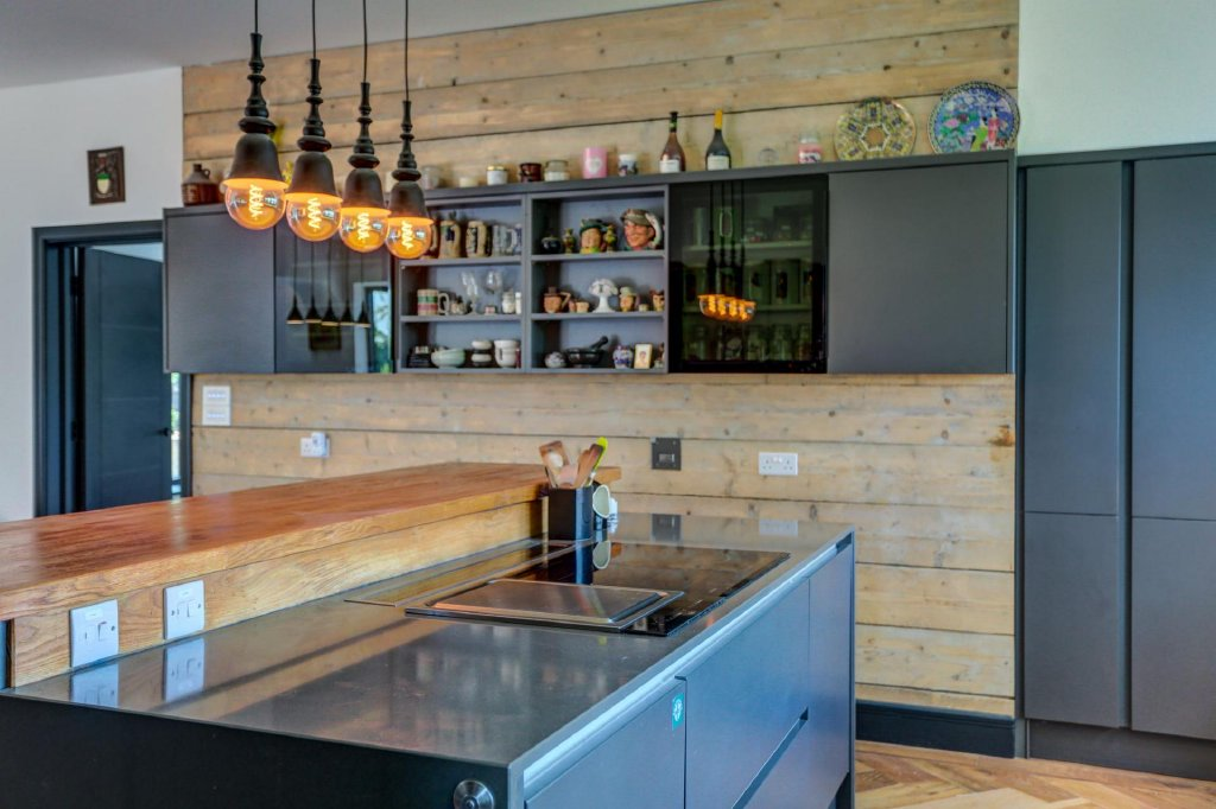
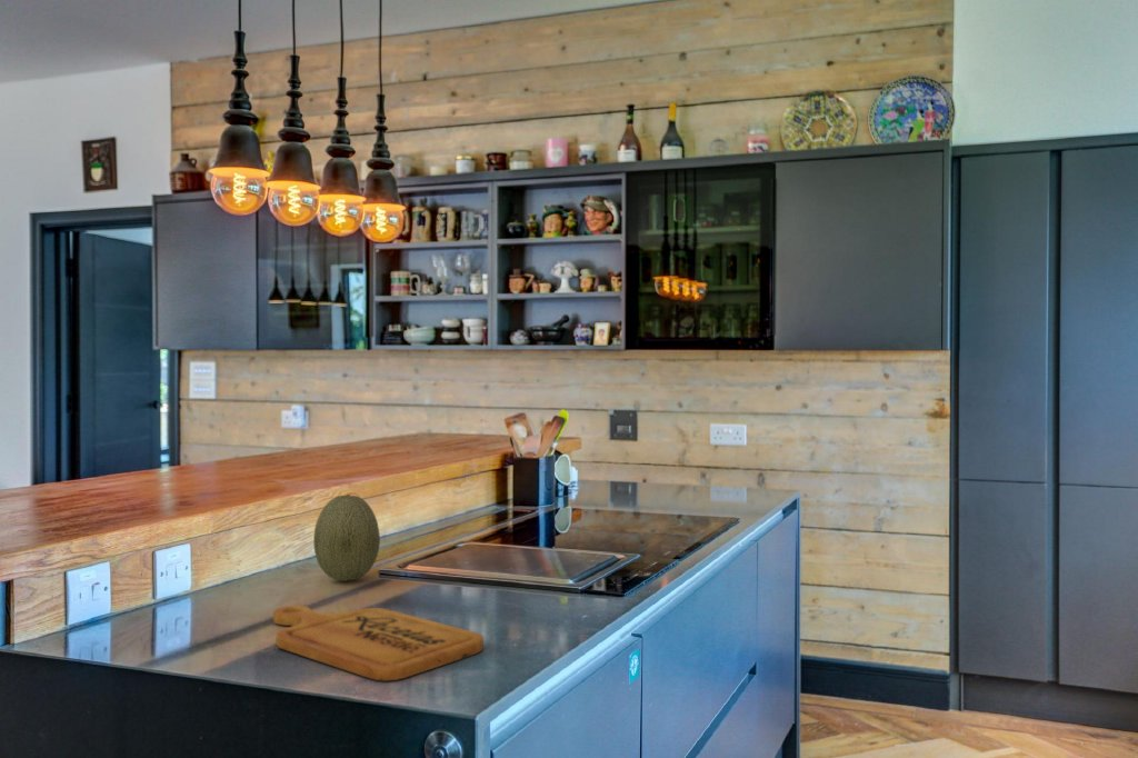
+ cutting board (356, 634)
+ fruit (347, 537)
